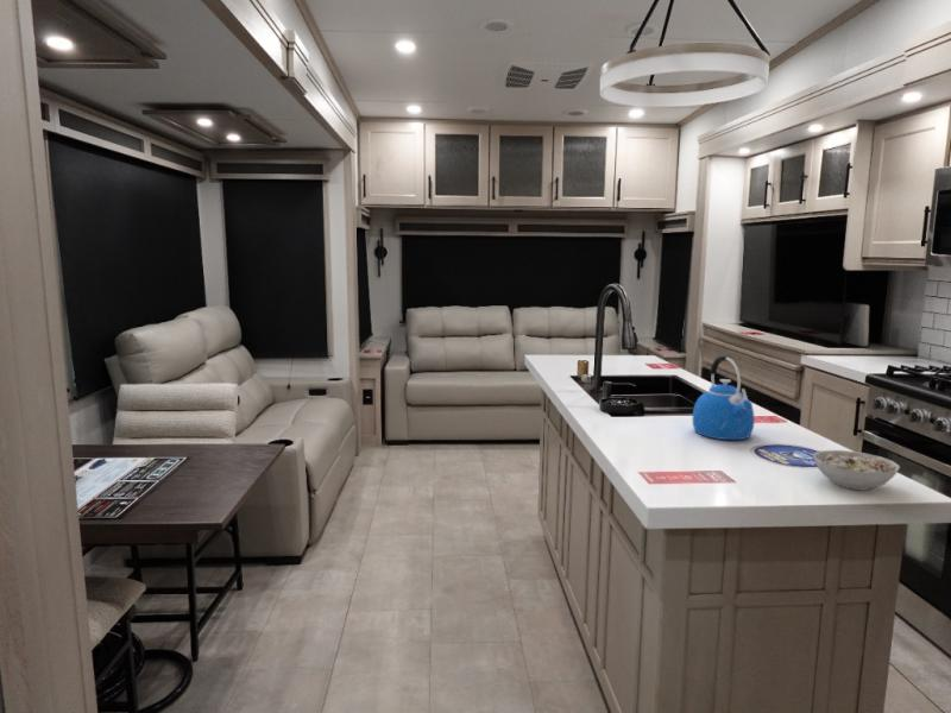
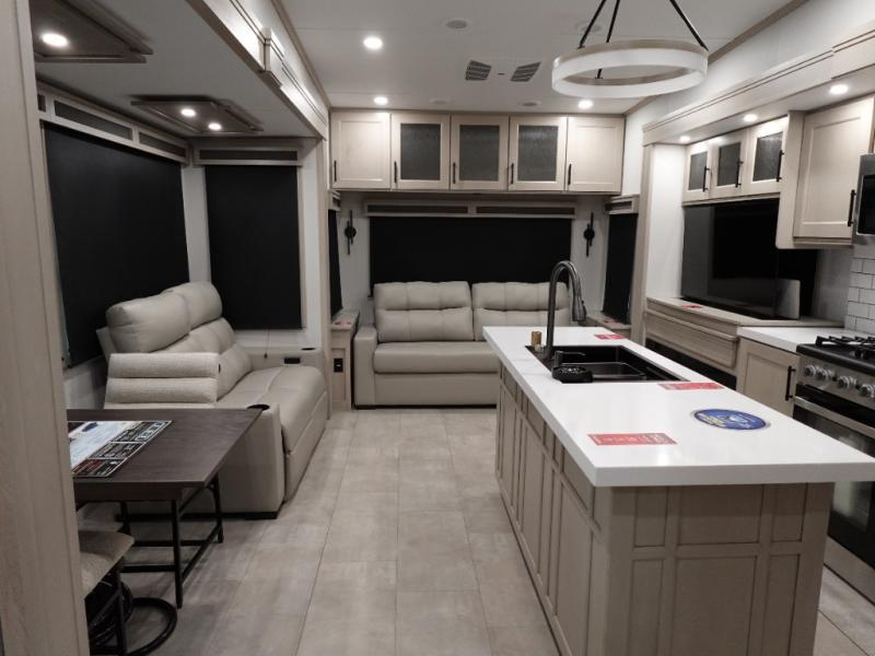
- bowl (854, 468)
- kettle (728, 396)
